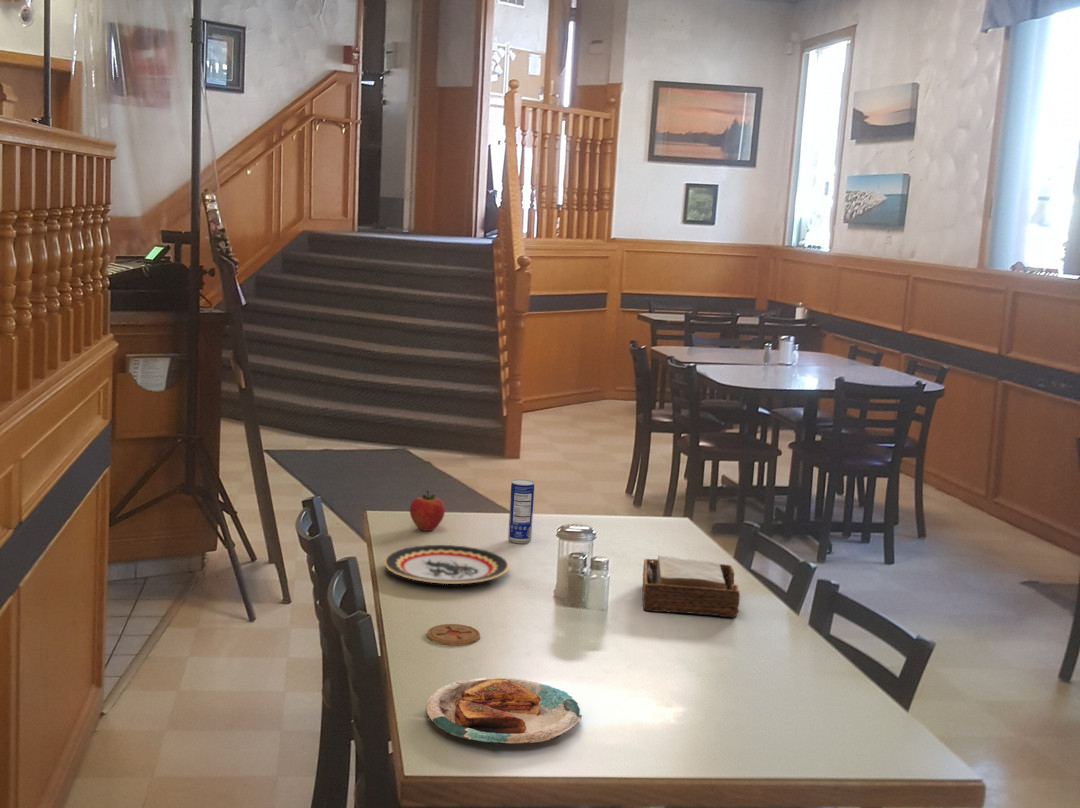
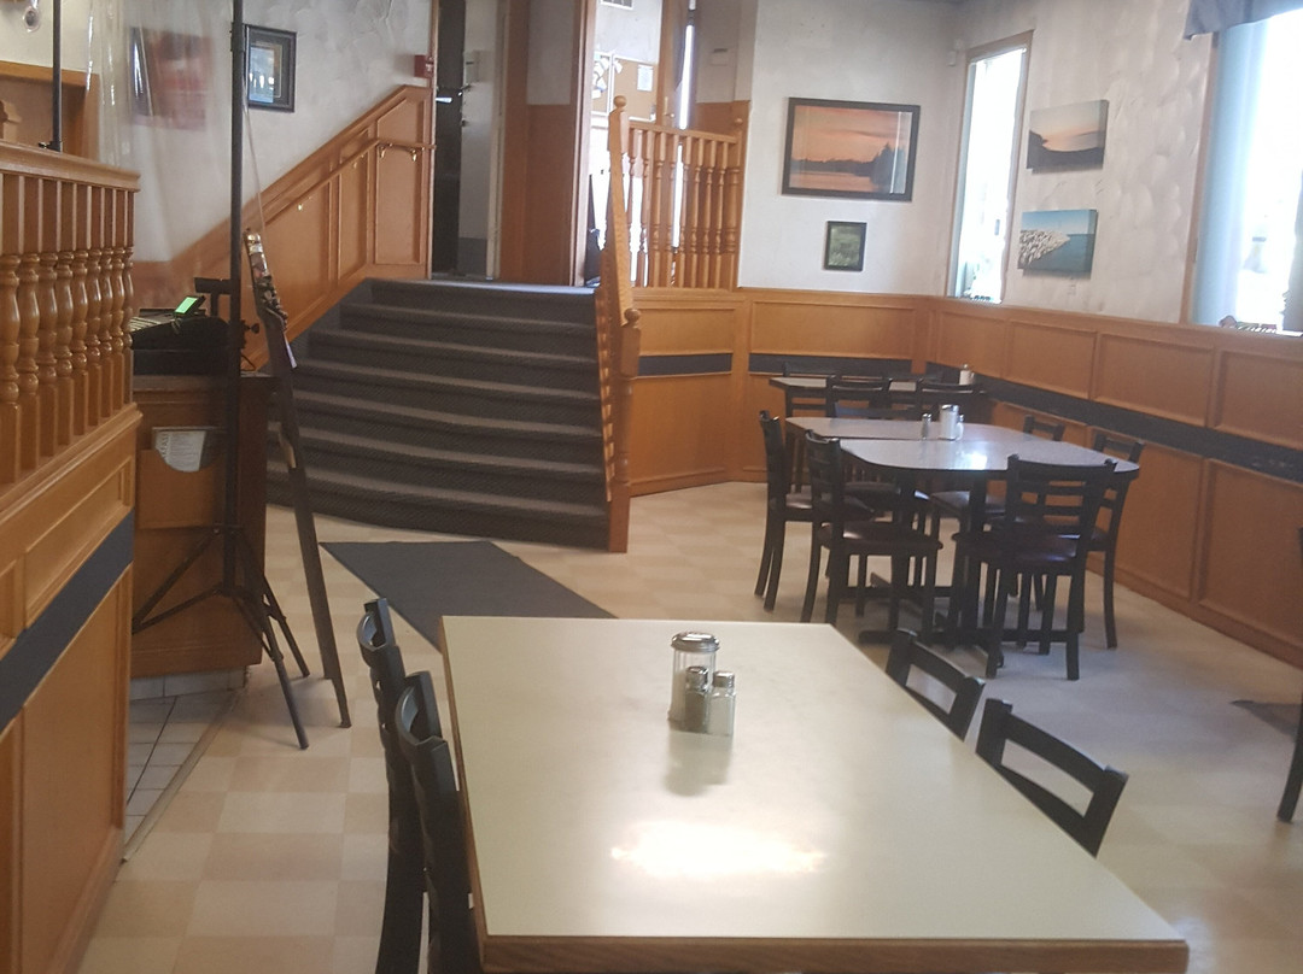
- plate (446, 567)
- apple (427, 509)
- beverage can (521, 511)
- coaster (453, 634)
- plate (504, 710)
- napkin holder (689, 583)
